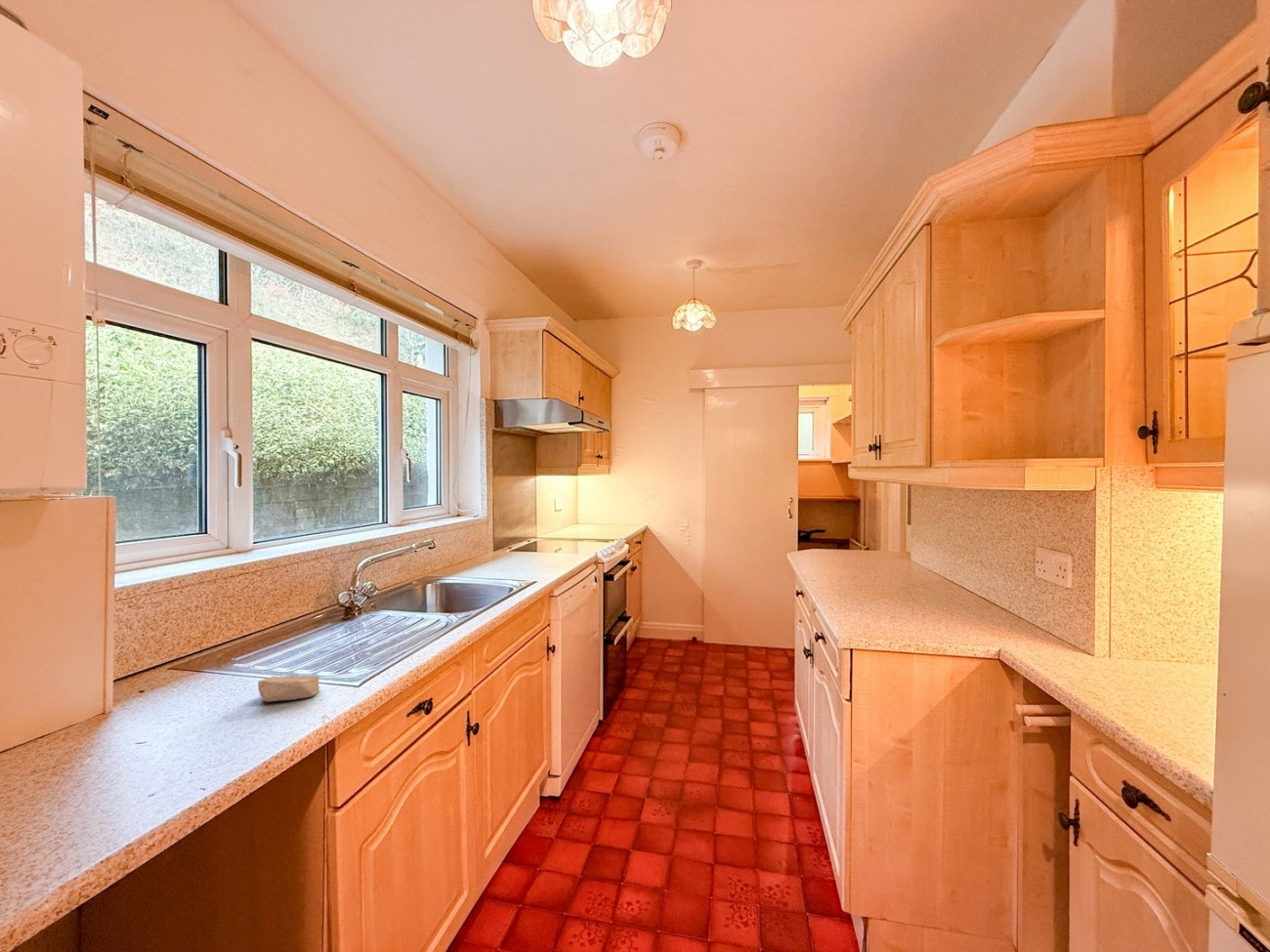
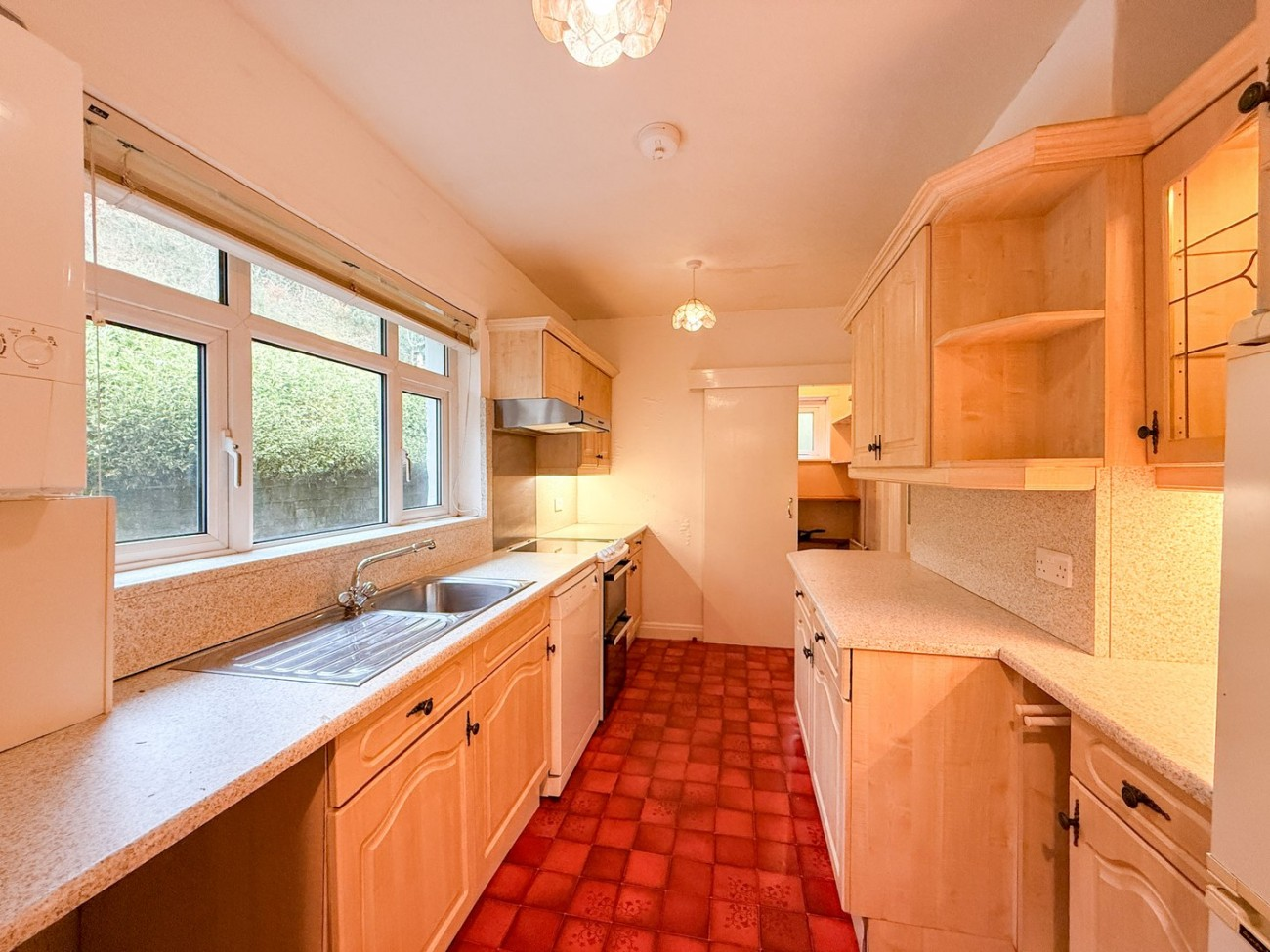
- soap bar (289, 684)
